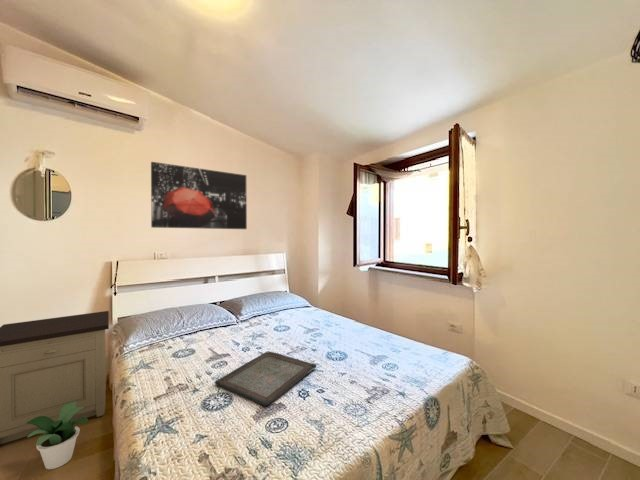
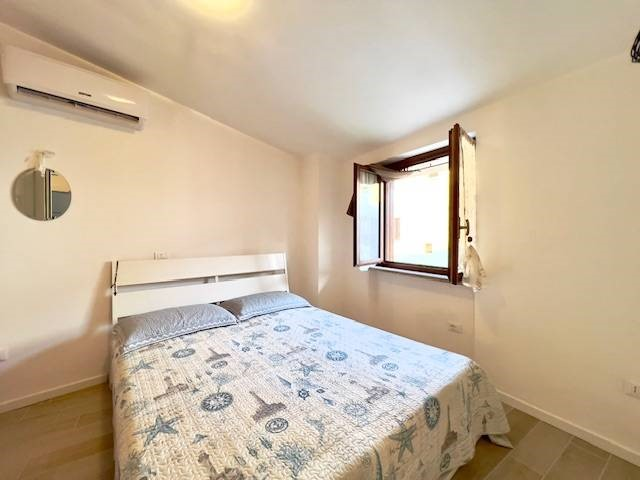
- serving tray (267, 373)
- nightstand (56, 369)
- potted plant (59, 436)
- wall art (203, 198)
